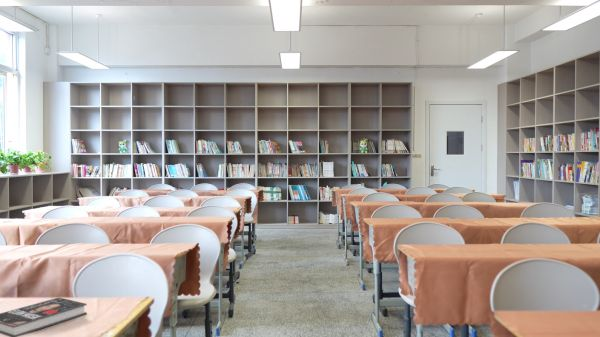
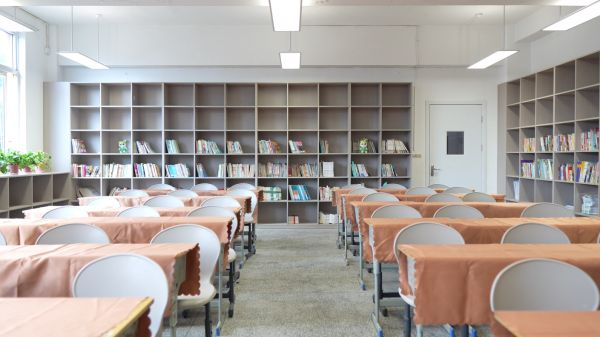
- book (38, 315)
